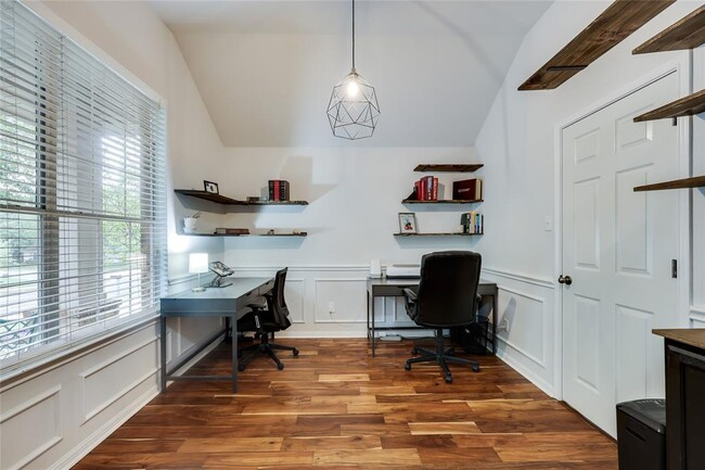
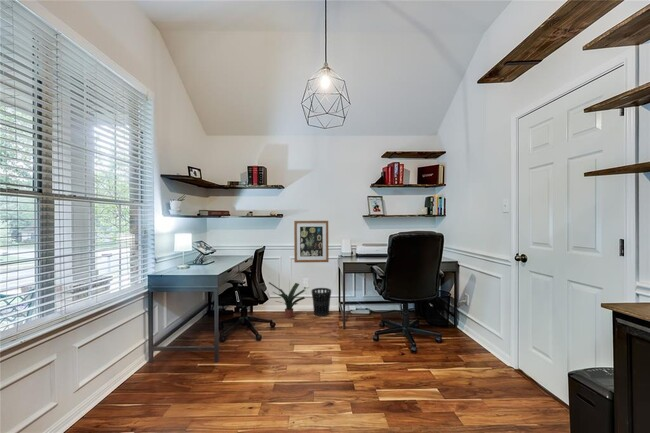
+ wall art (311, 241)
+ wastebasket (321, 301)
+ potted plant (286, 299)
